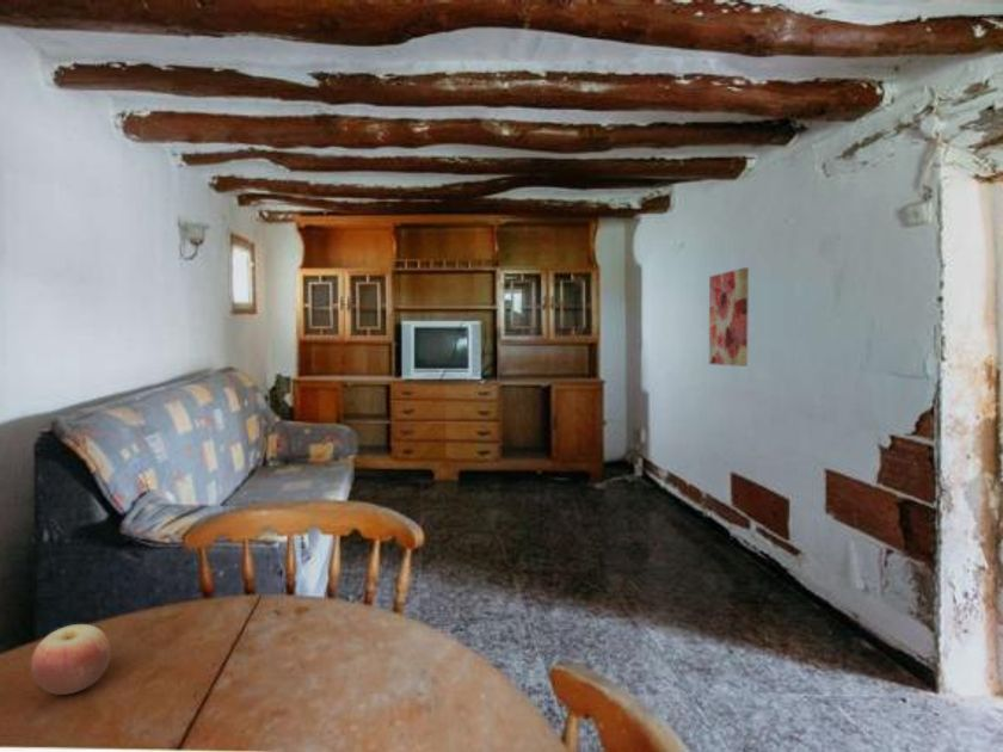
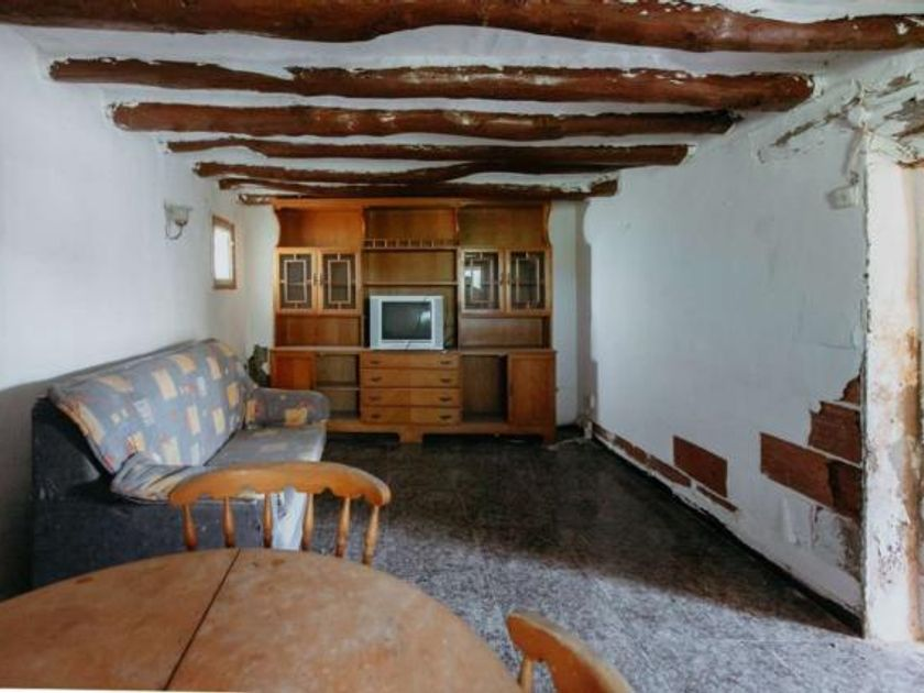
- wall art (727, 319)
- apple (72, 659)
